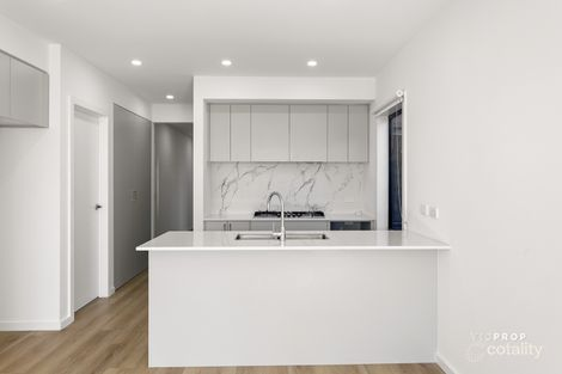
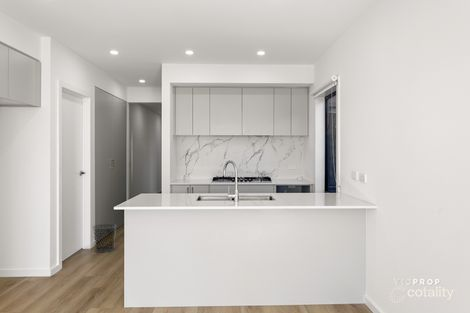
+ trash can (104, 237)
